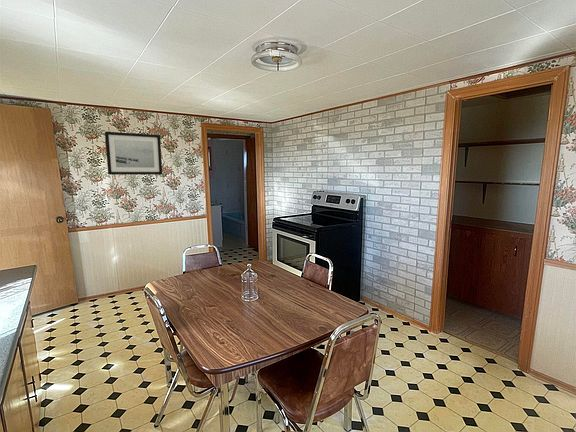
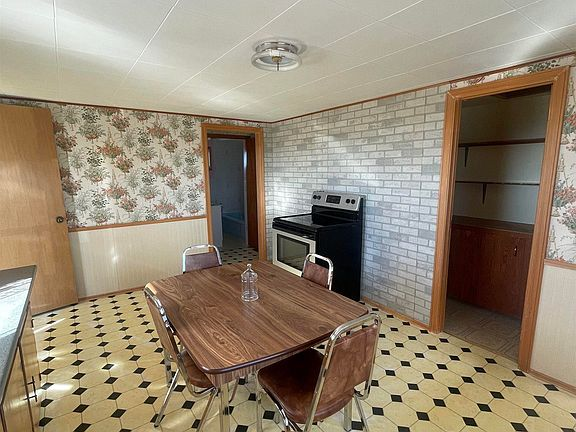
- wall art (134, 154)
